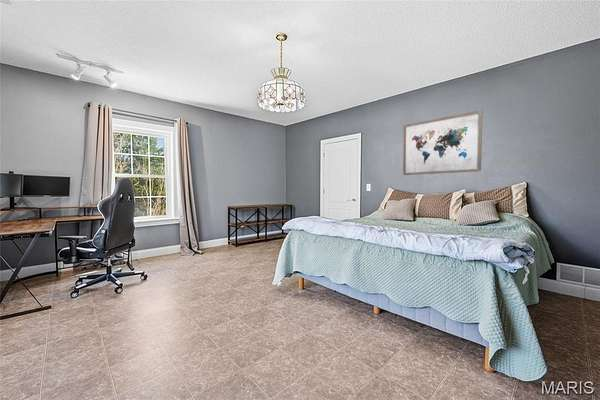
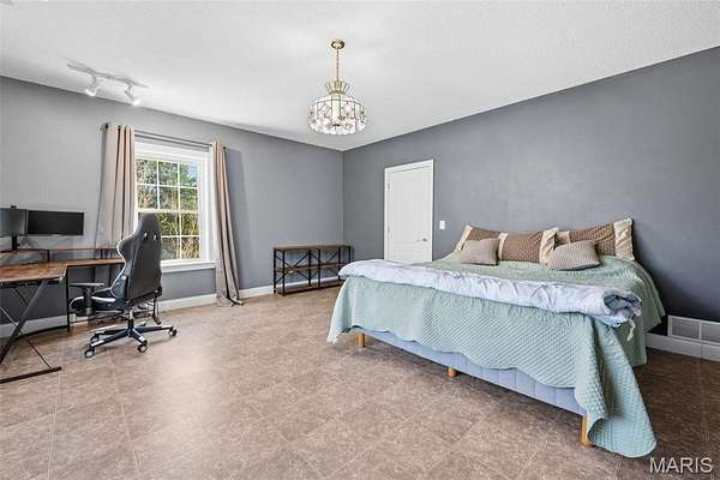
- wall art (438, 146)
